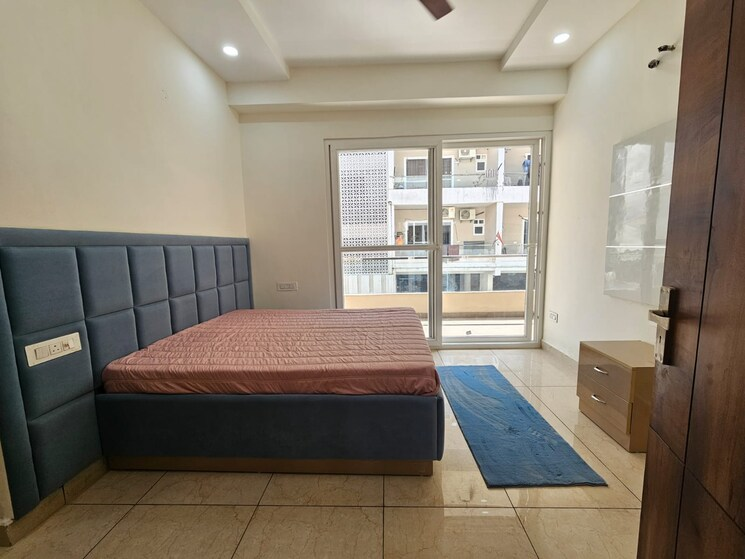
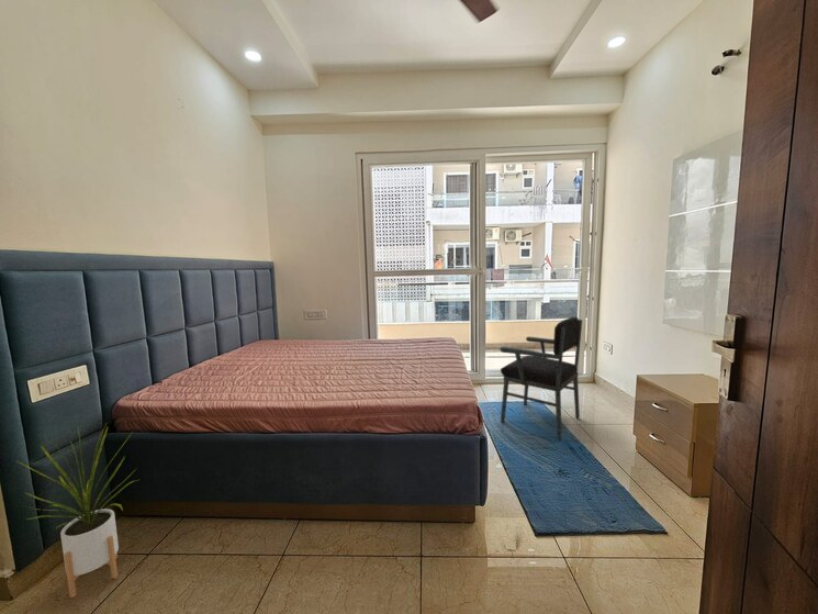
+ house plant (86, 503)
+ armchair (539, 369)
